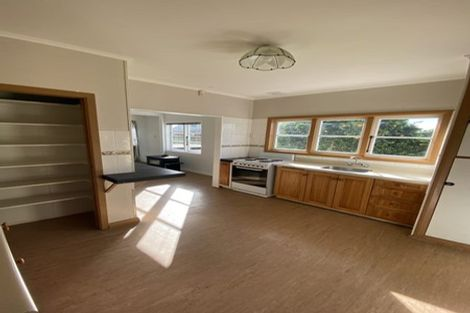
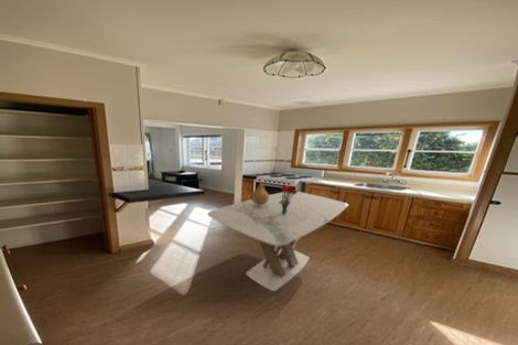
+ ceramic pot (260, 195)
+ dining table (285, 236)
+ bouquet (287, 200)
